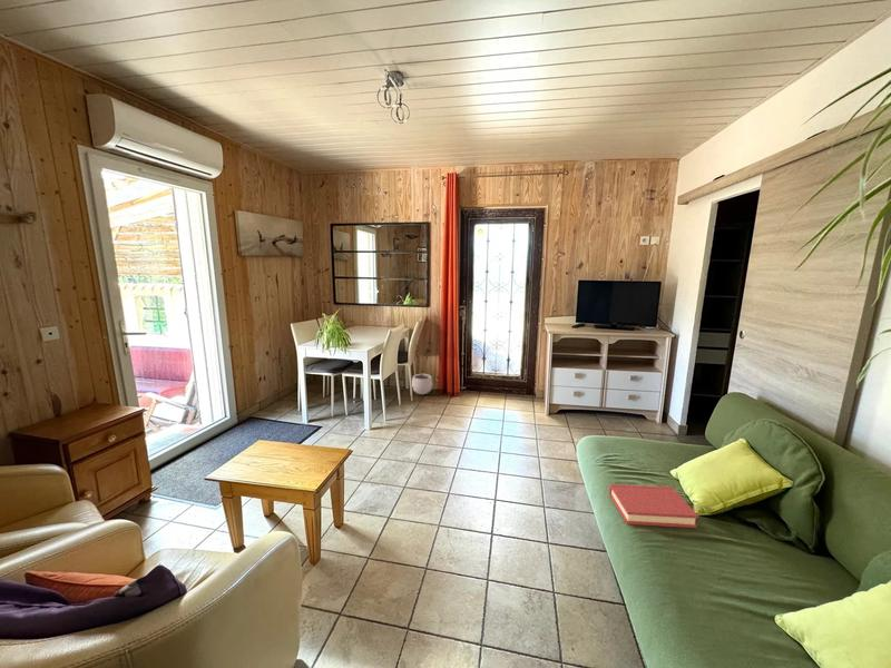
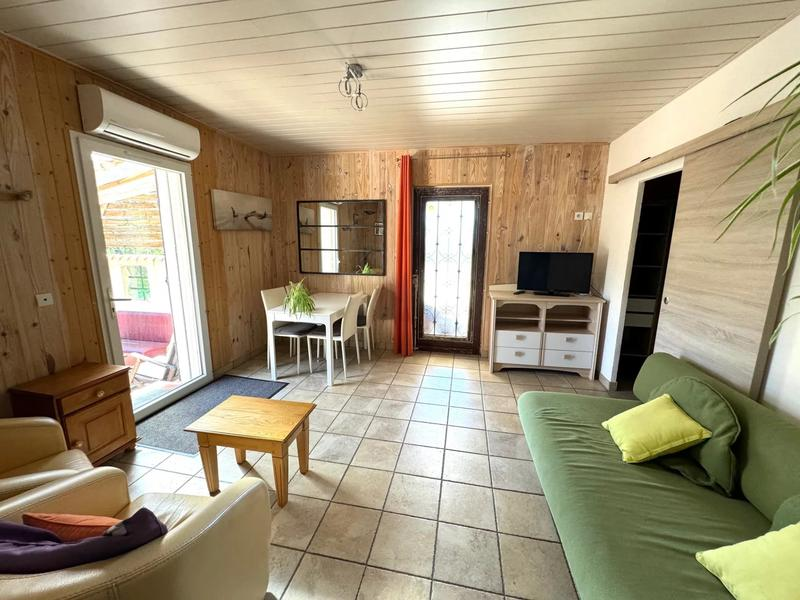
- hardback book (649, 503)
- plant pot (422, 381)
